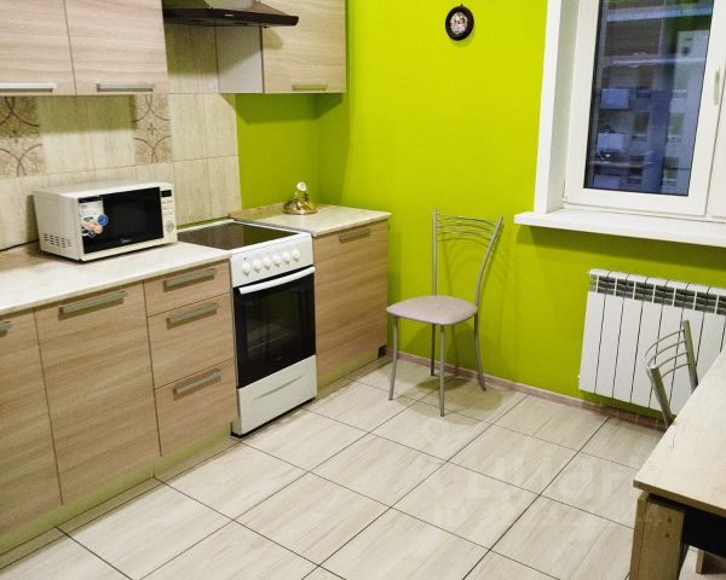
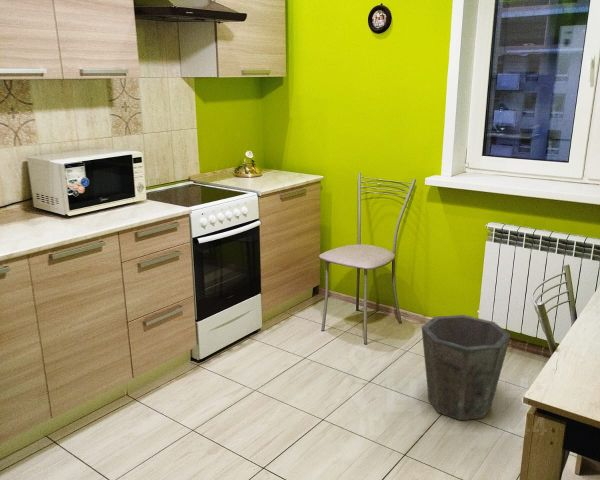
+ waste bin (462, 367)
